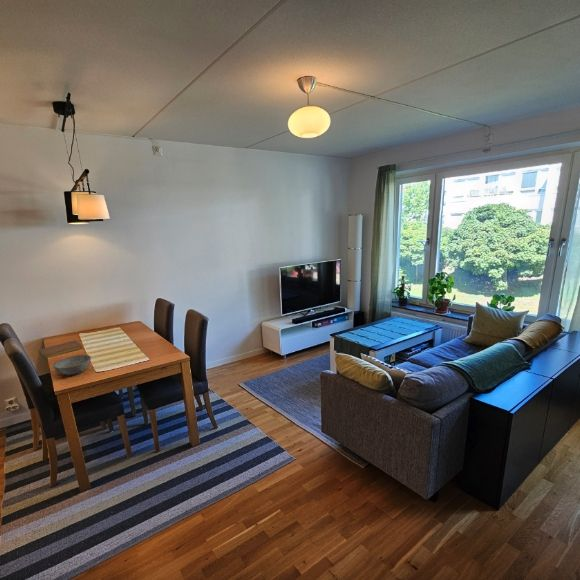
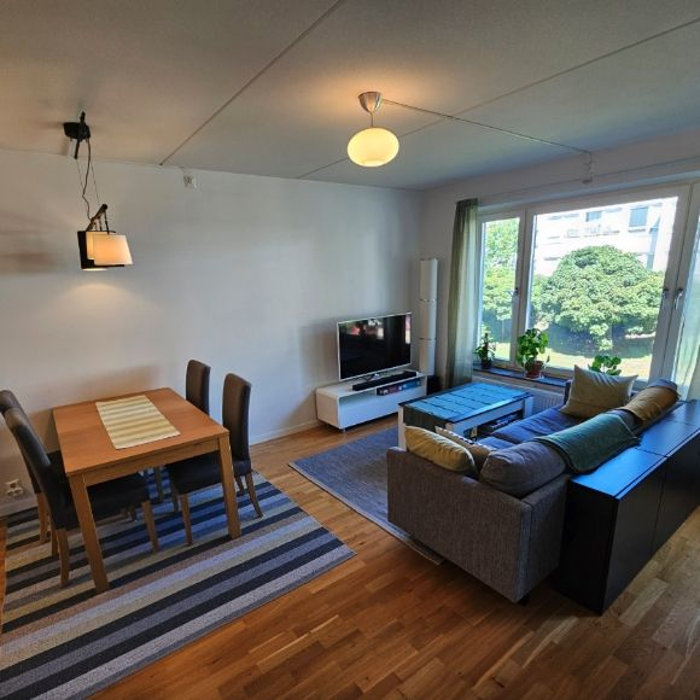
- bowl (73, 366)
- notebook (61, 348)
